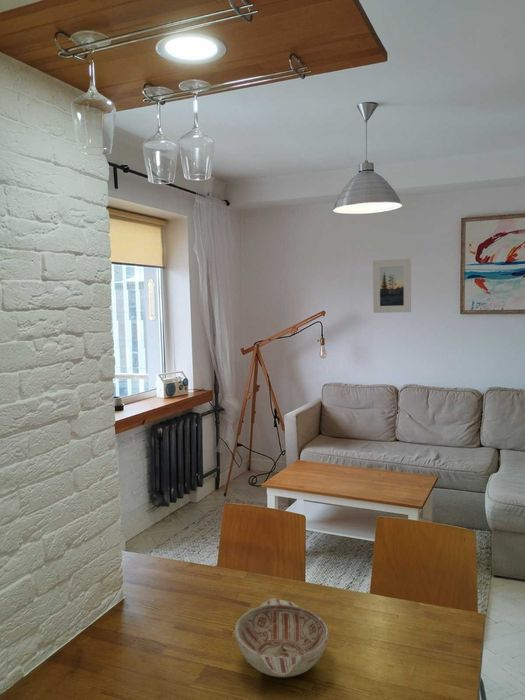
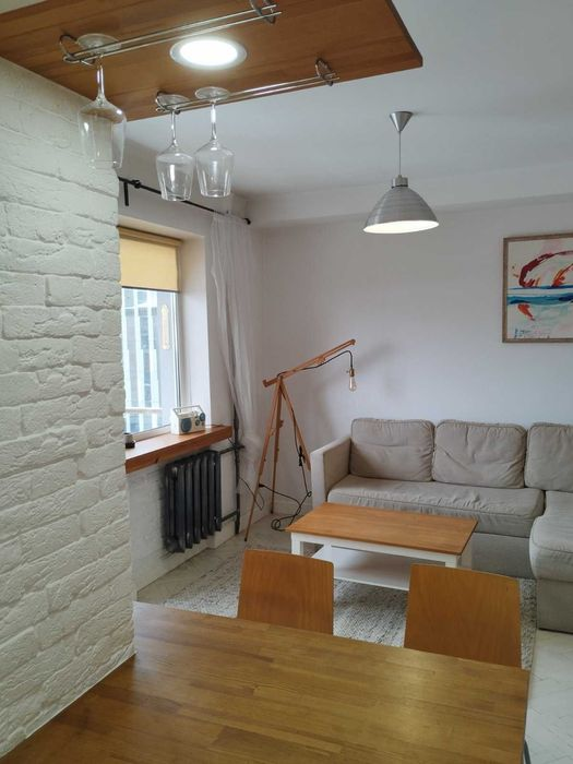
- decorative bowl (282, 645)
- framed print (391, 286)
